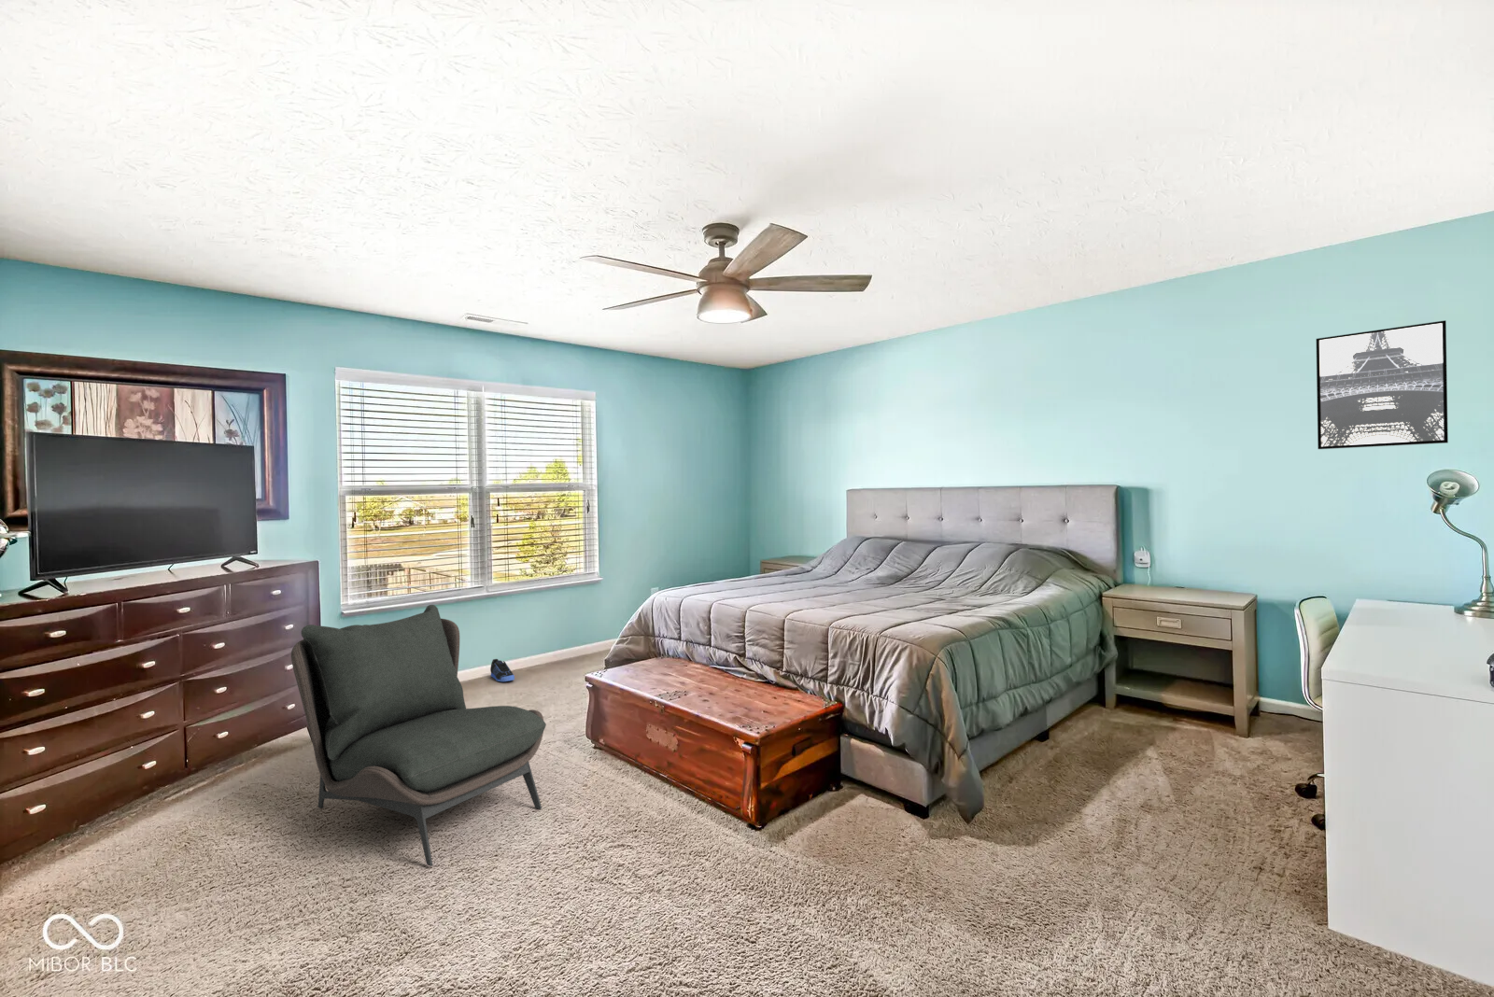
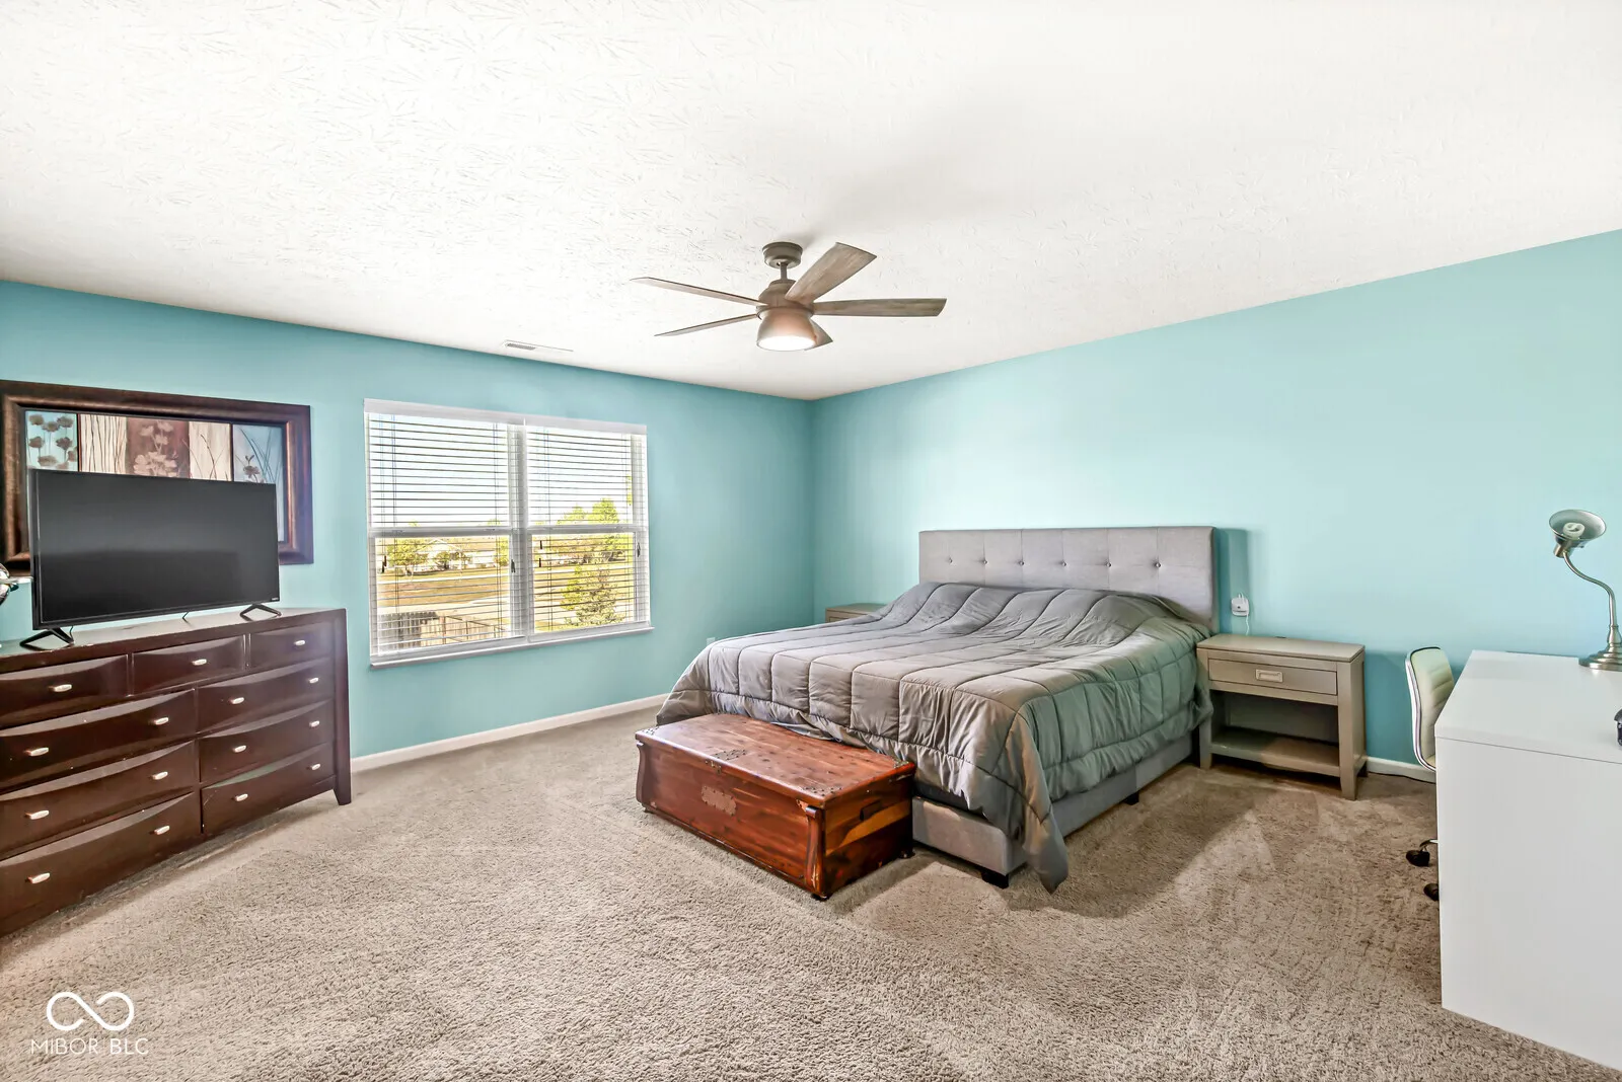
- armless chair (419, 714)
- sneaker (502, 670)
- wall art (1378, 388)
